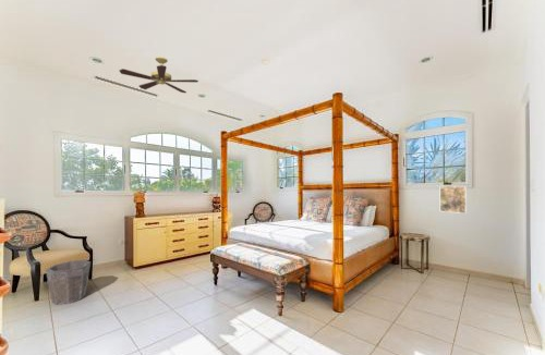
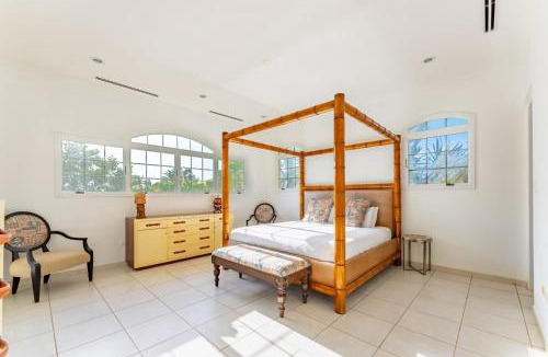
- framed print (452, 198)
- waste bin (69, 282)
- ceiling fan (160, 70)
